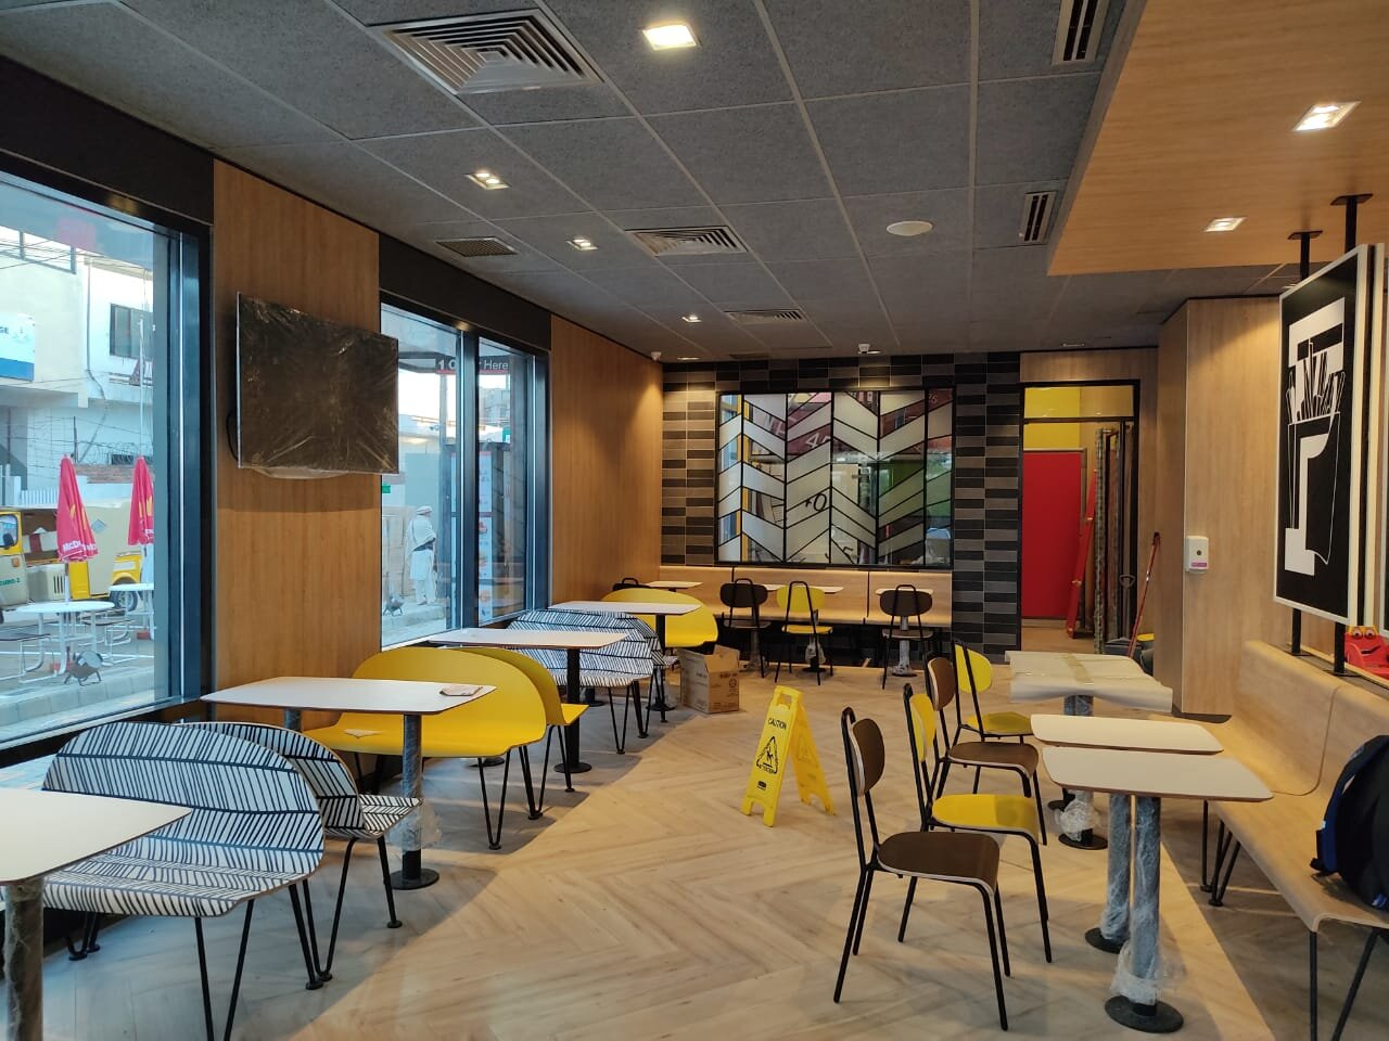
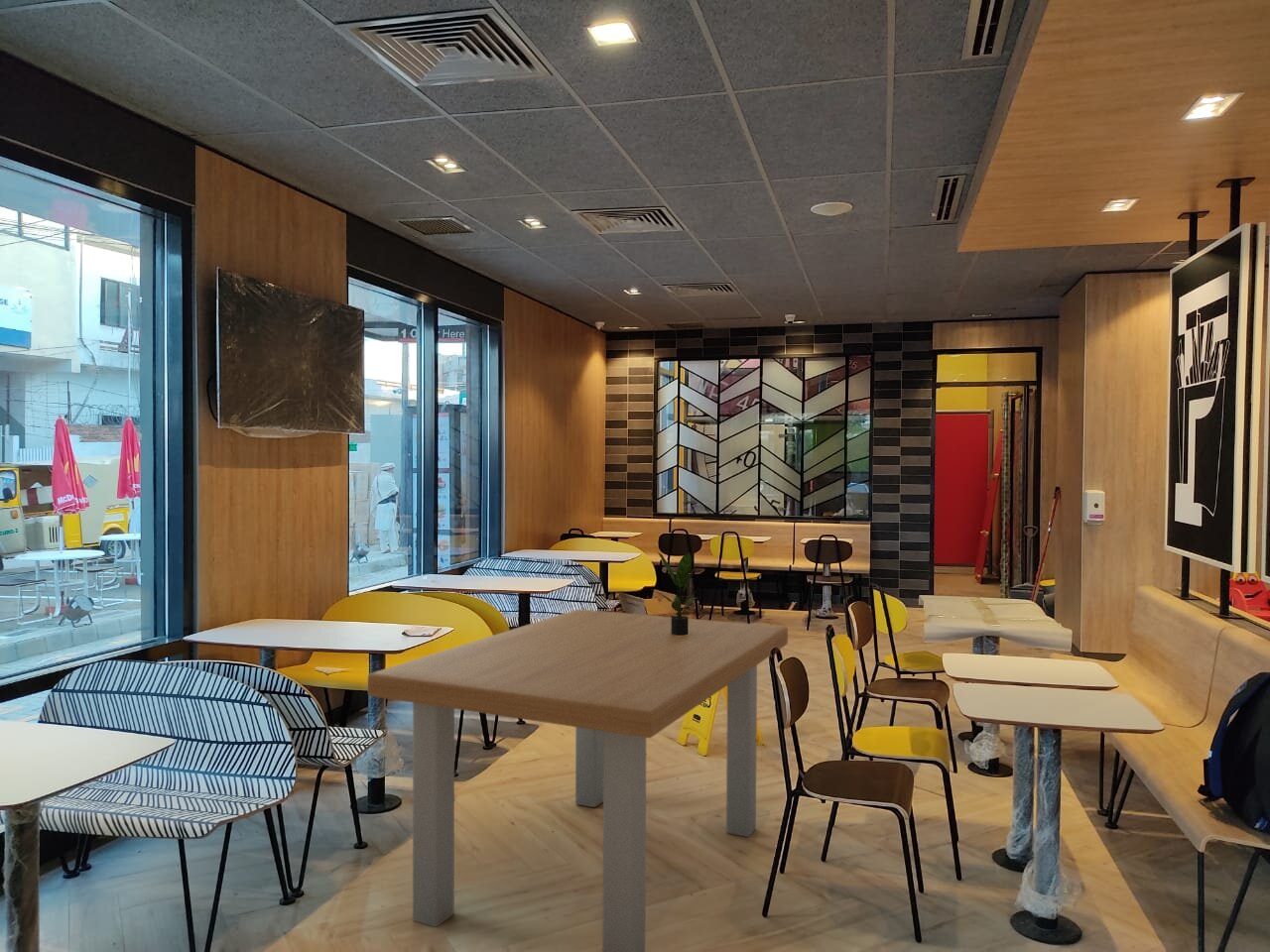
+ dining table (603, 758)
+ potted plant (677, 591)
